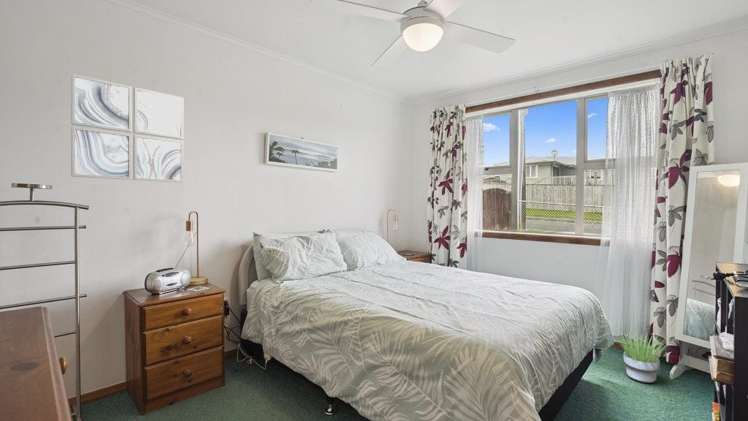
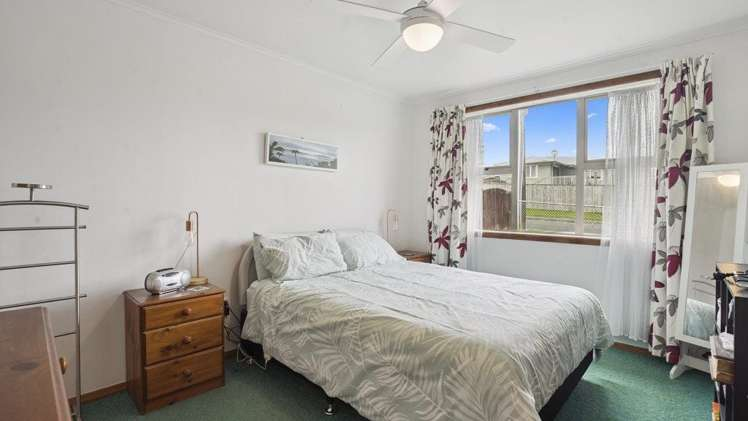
- wall art (130, 134)
- potted plant (640, 357)
